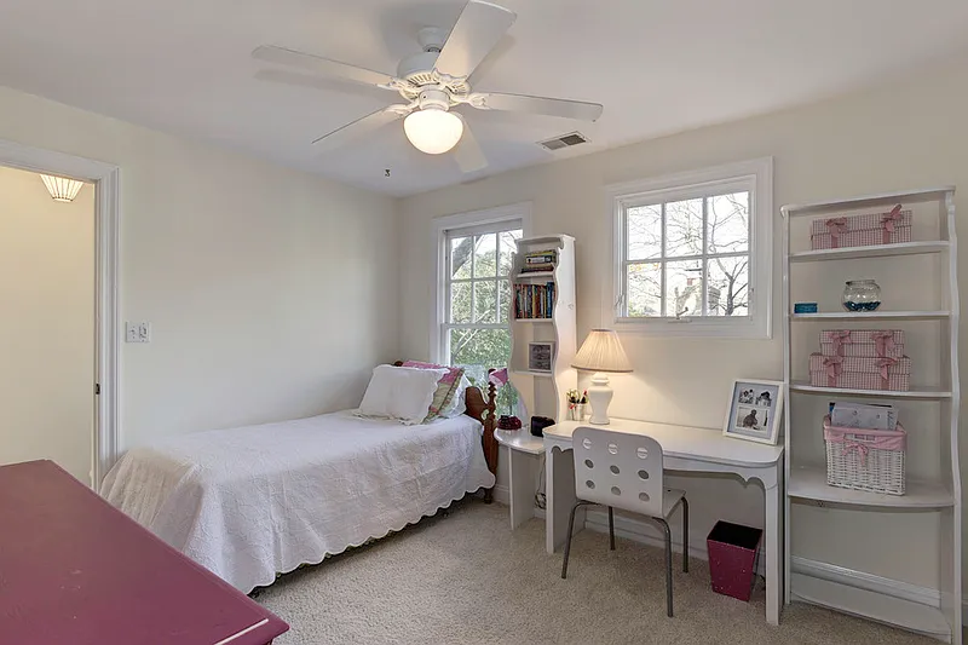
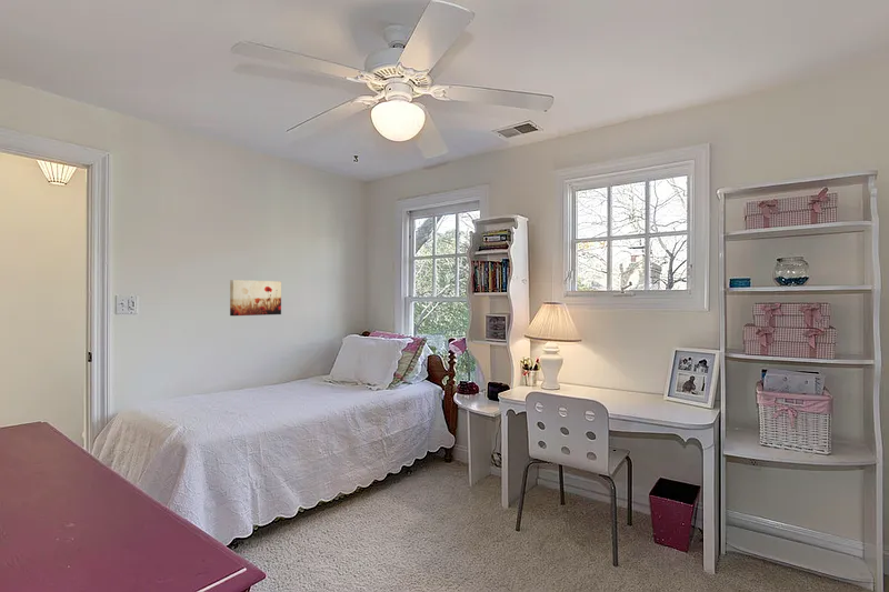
+ wall art (256, 298)
